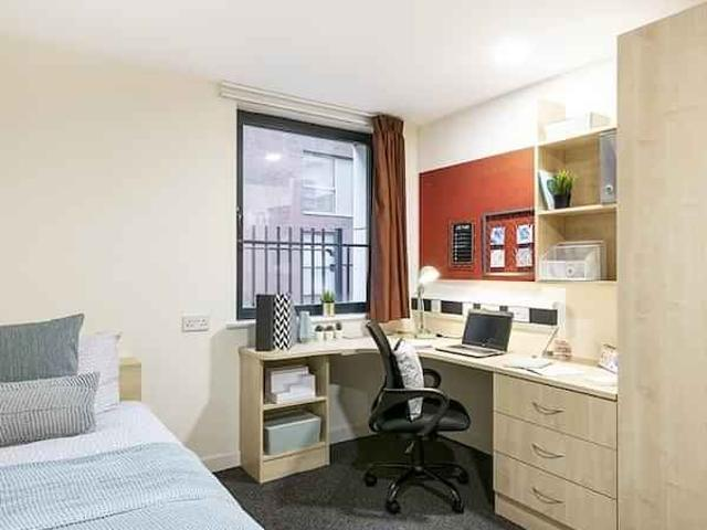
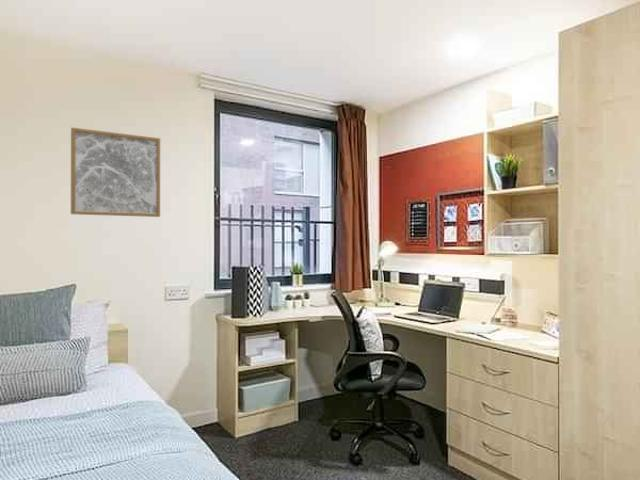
+ wall art (117, 174)
